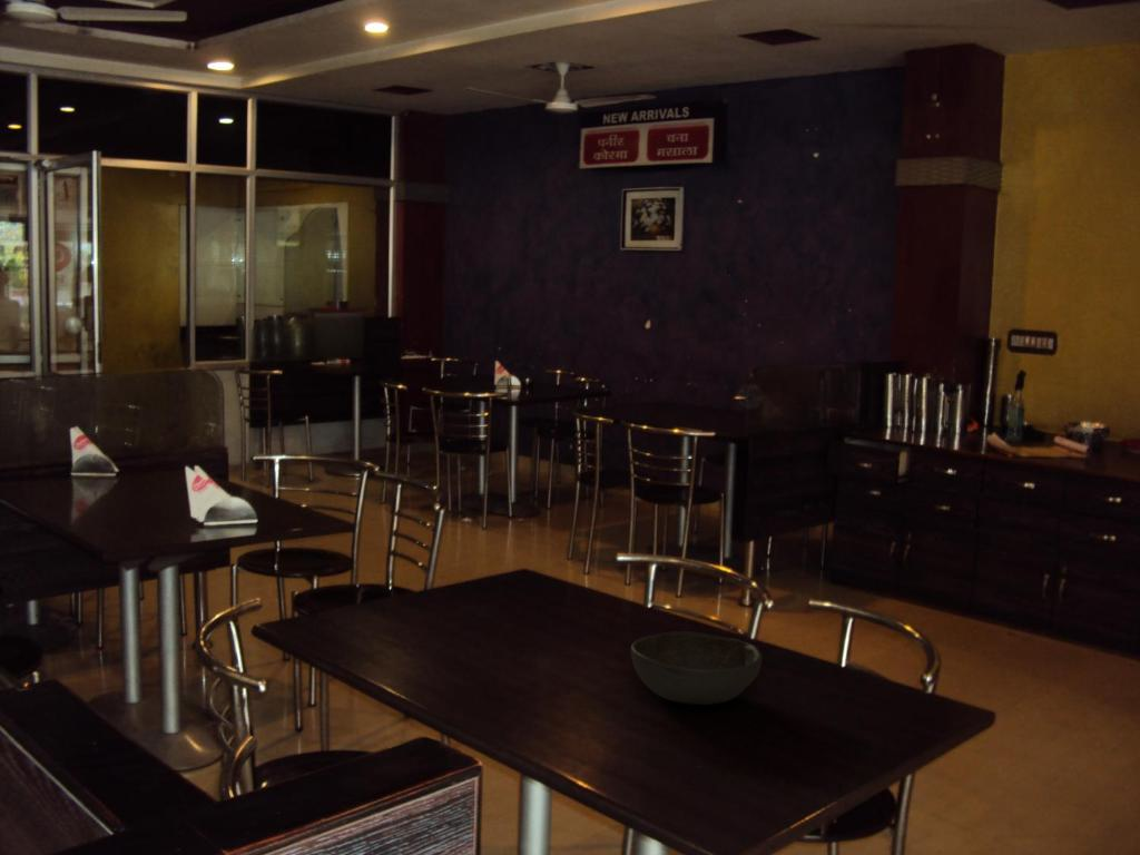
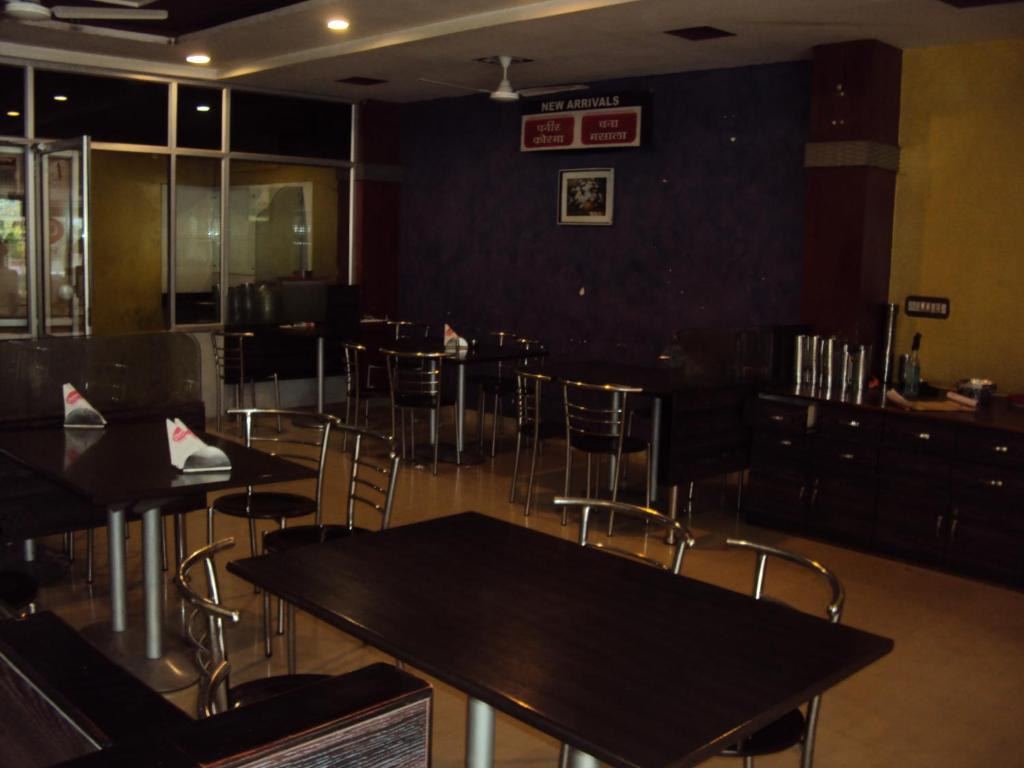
- bowl (695, 672)
